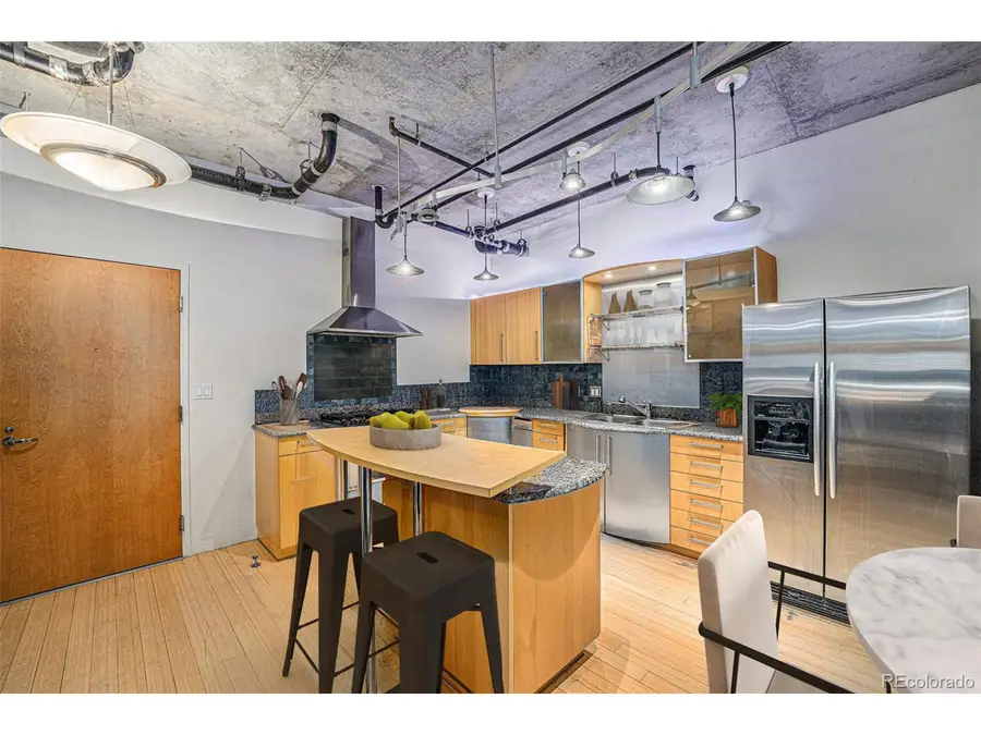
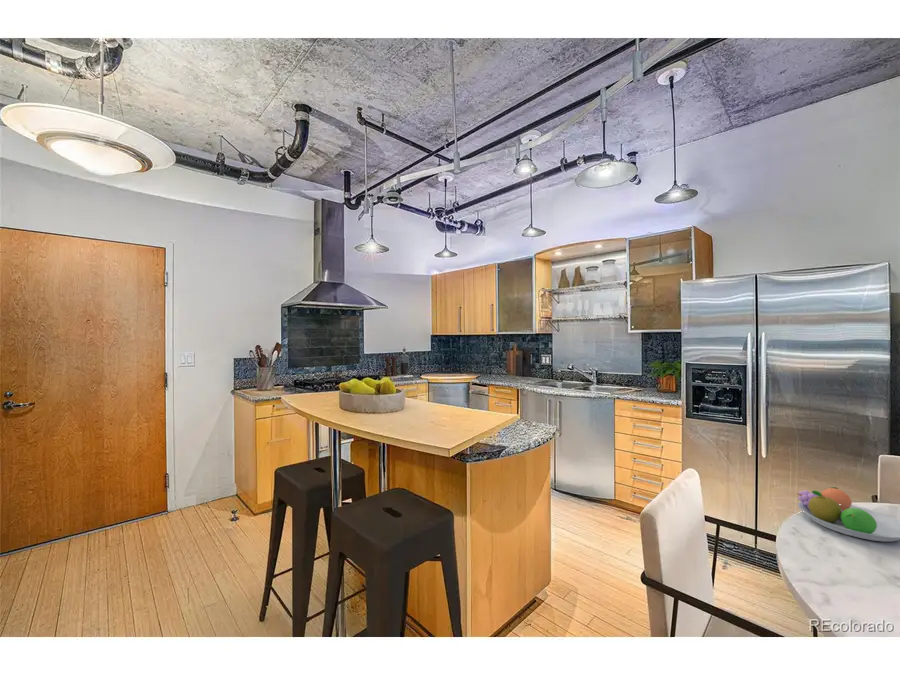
+ fruit bowl (849, 509)
